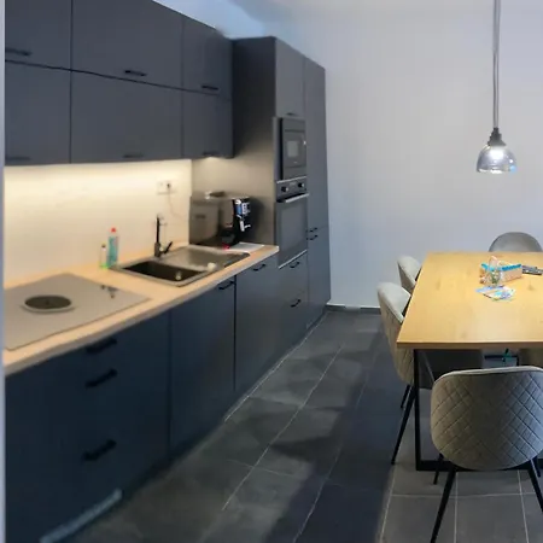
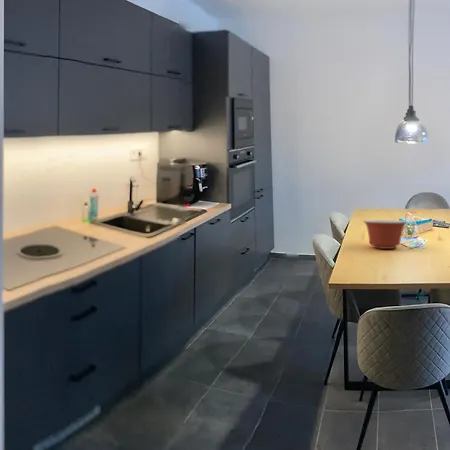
+ mixing bowl (384, 234)
